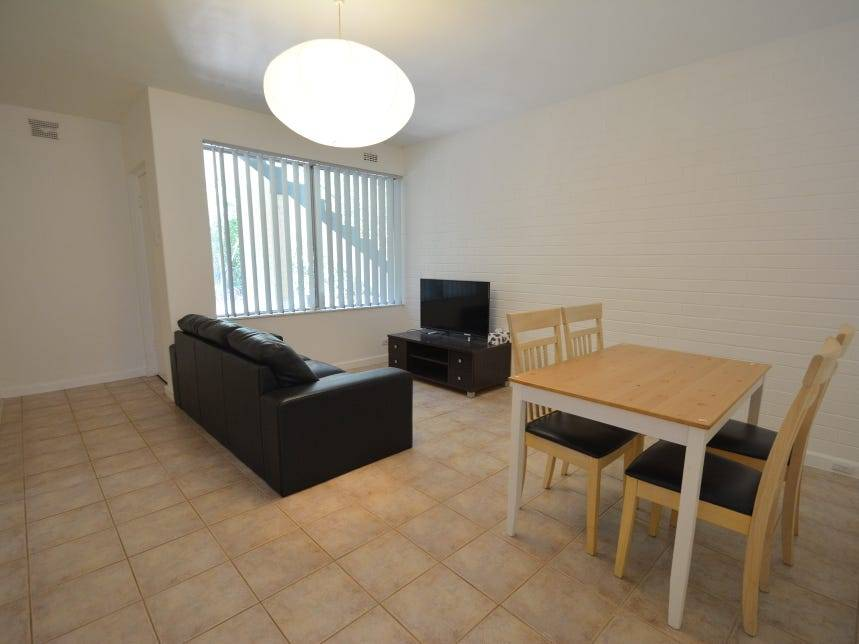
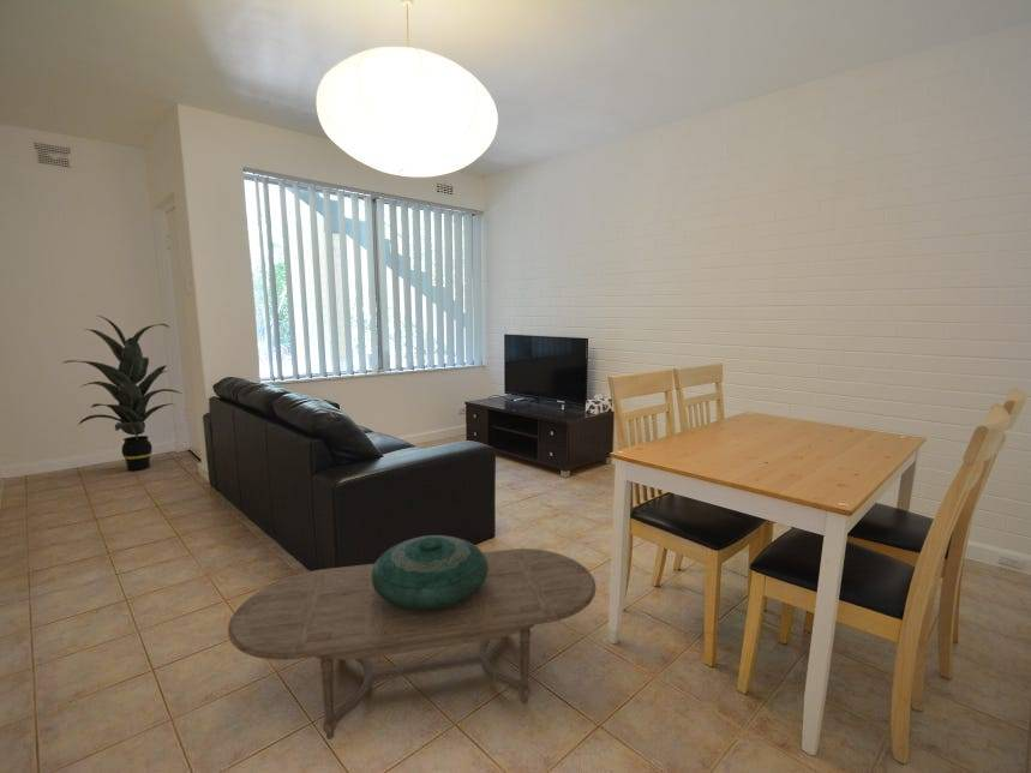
+ coffee table (426, 634)
+ decorative bowl (430, 564)
+ indoor plant (124, 393)
